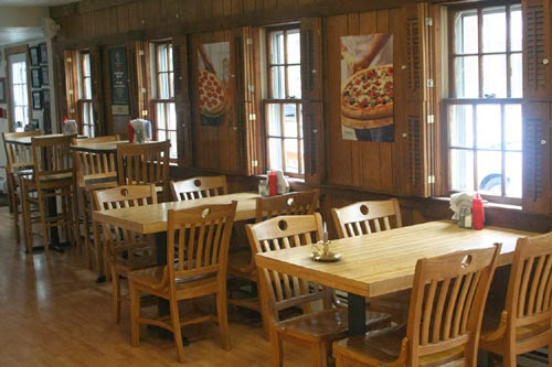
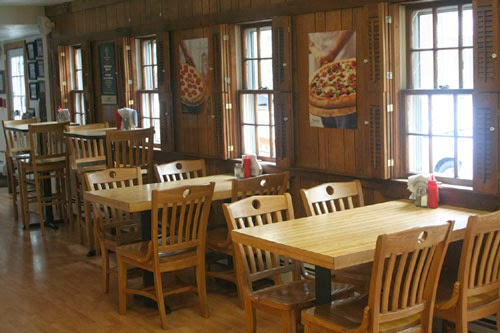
- candle holder (323, 239)
